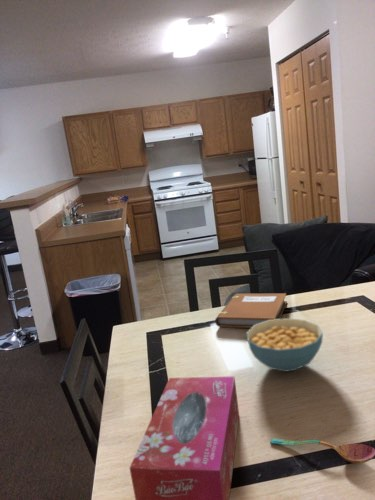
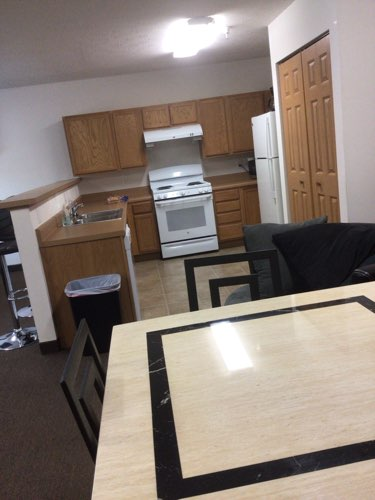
- notebook (252, 308)
- soupspoon (320, 444)
- cereal bowl (284, 349)
- tissue box (192, 437)
